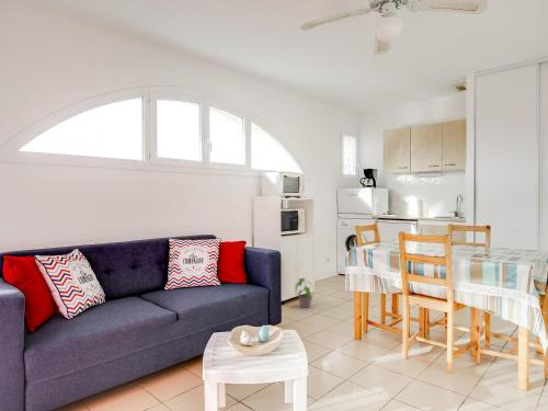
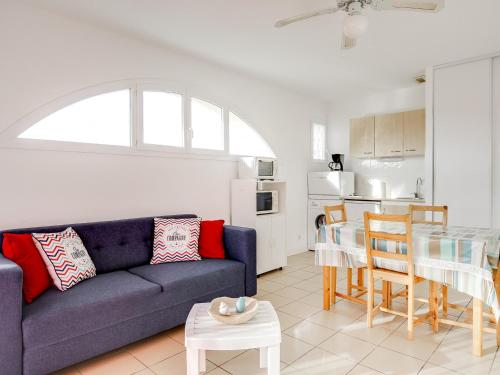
- potted plant (306, 293)
